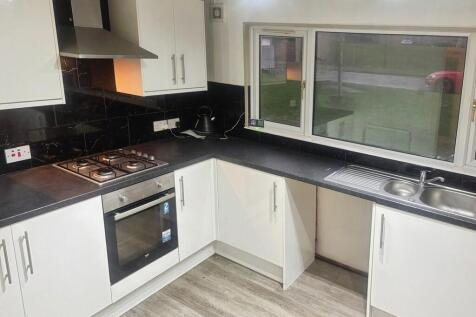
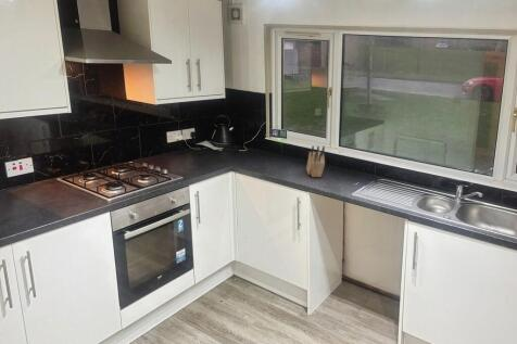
+ knife block (315, 158)
